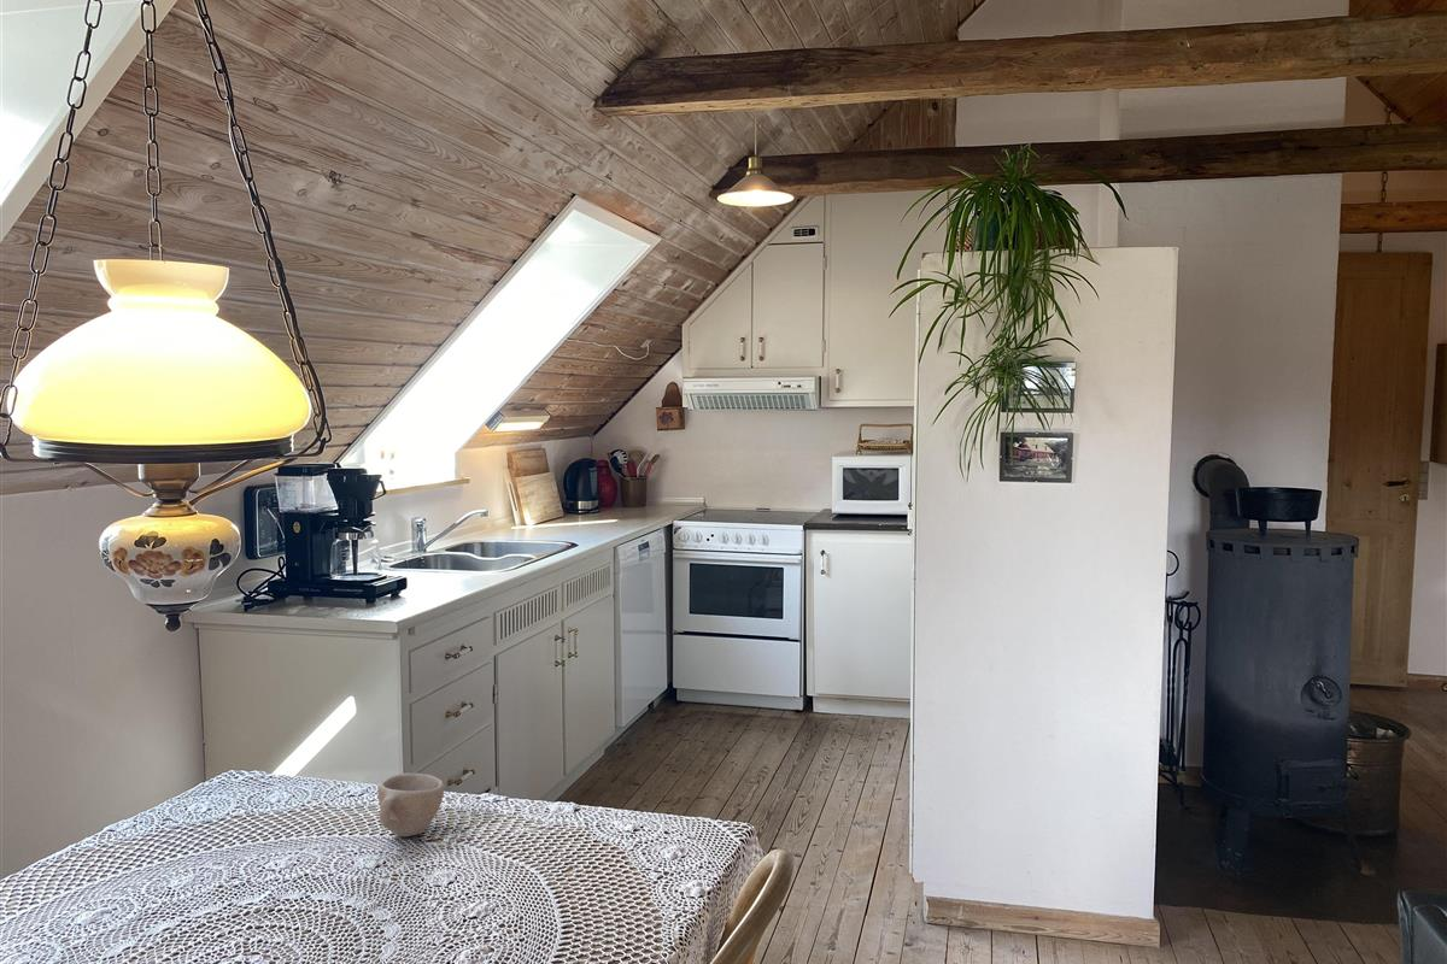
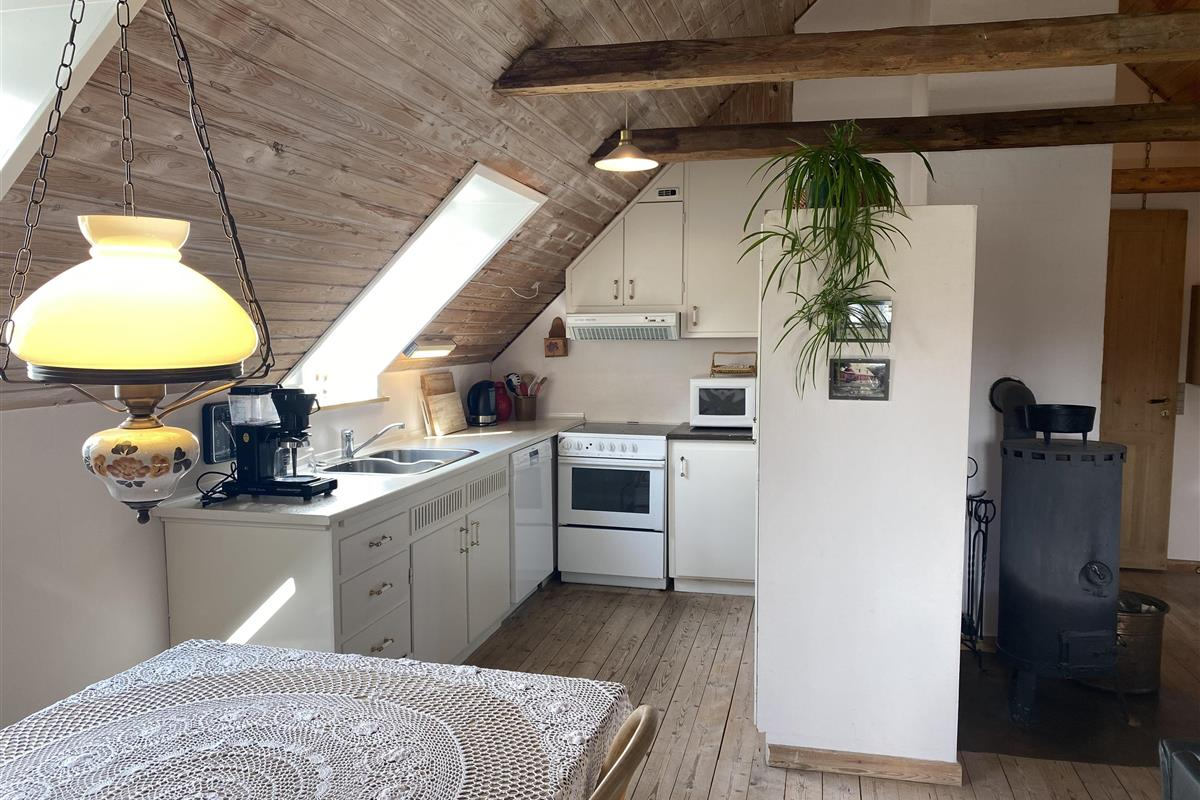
- cup (406, 810)
